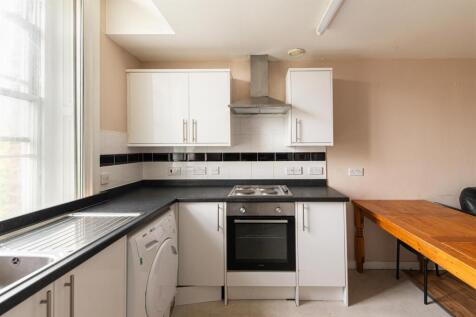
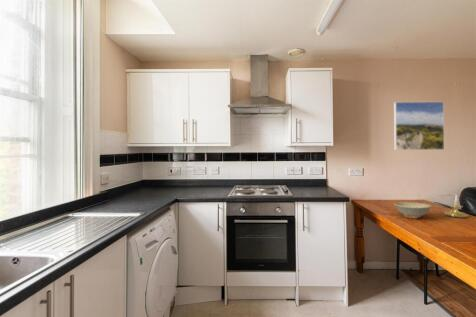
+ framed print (418, 126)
+ candle holder (455, 204)
+ dish (412, 210)
